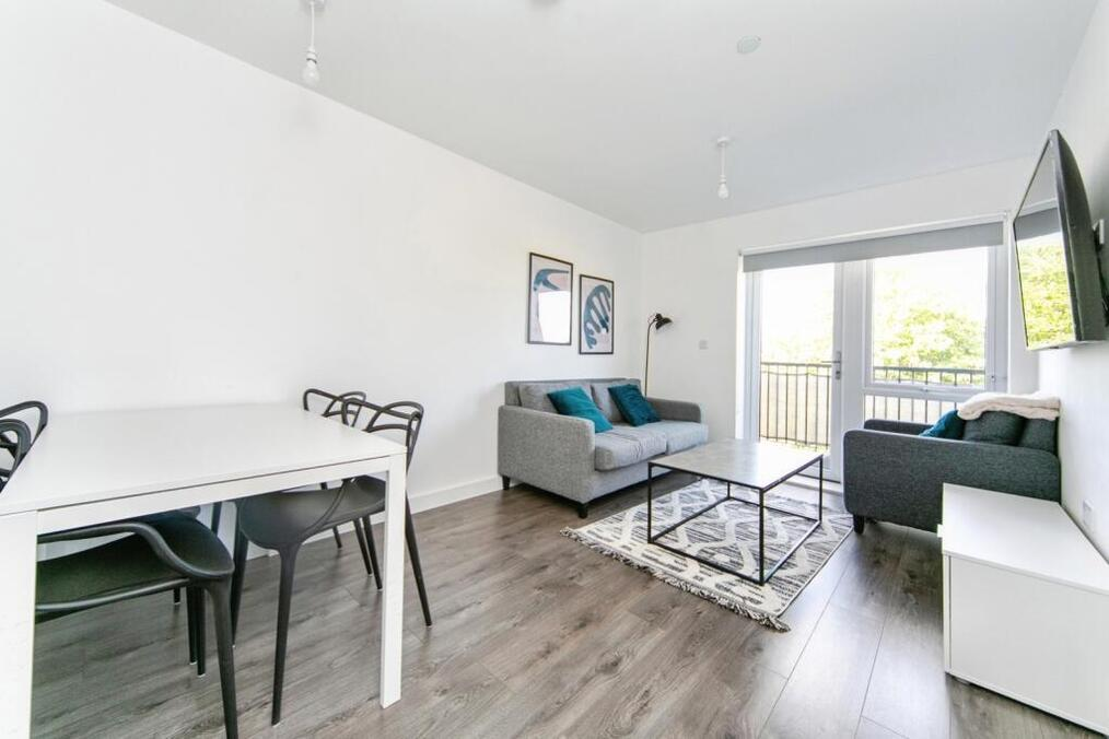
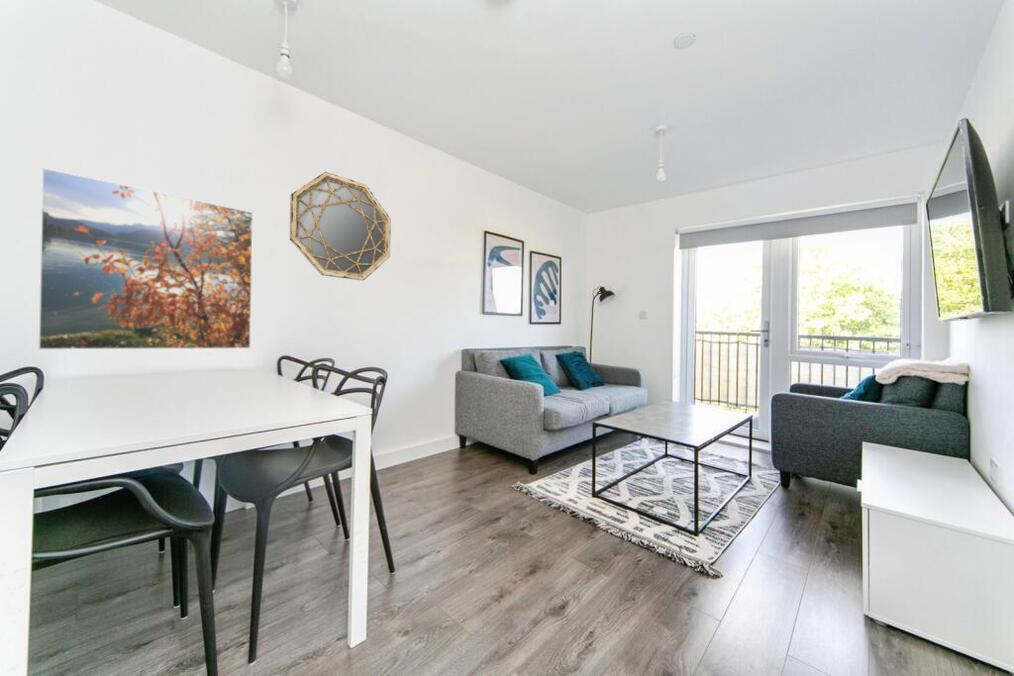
+ home mirror (344, 228)
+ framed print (160, 271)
